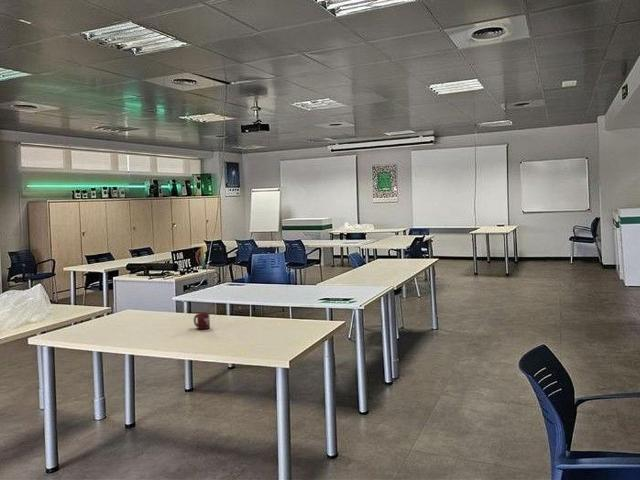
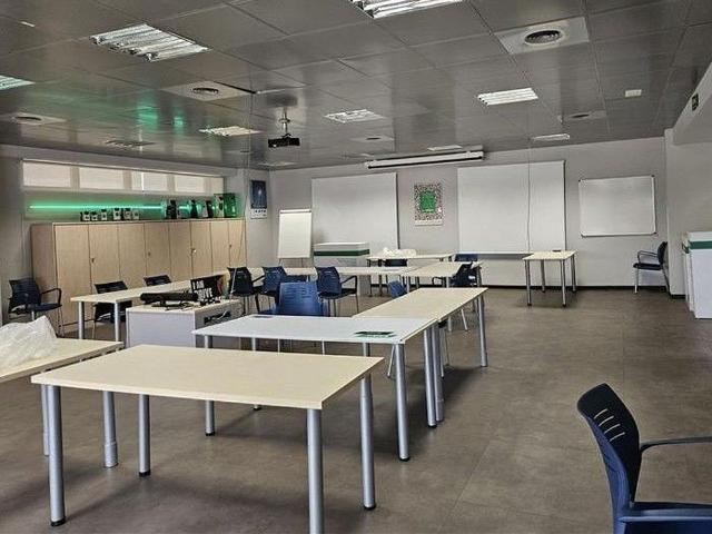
- cup (201, 320)
